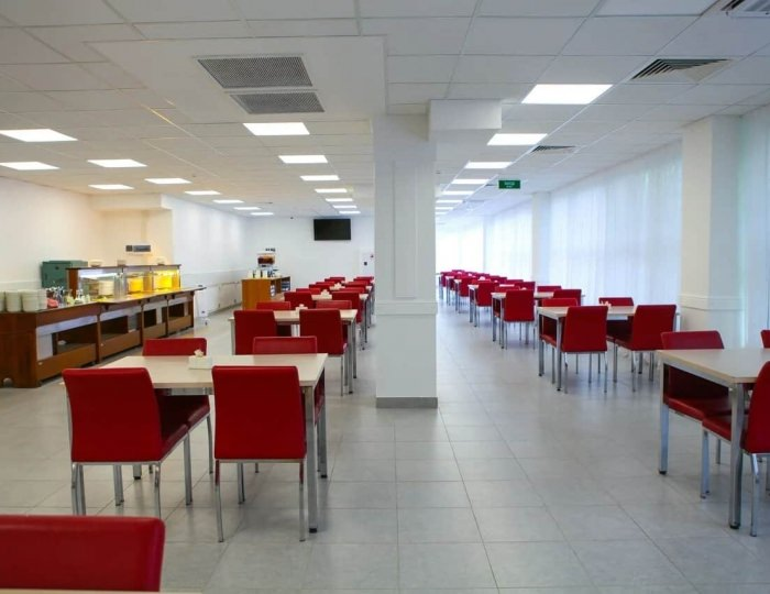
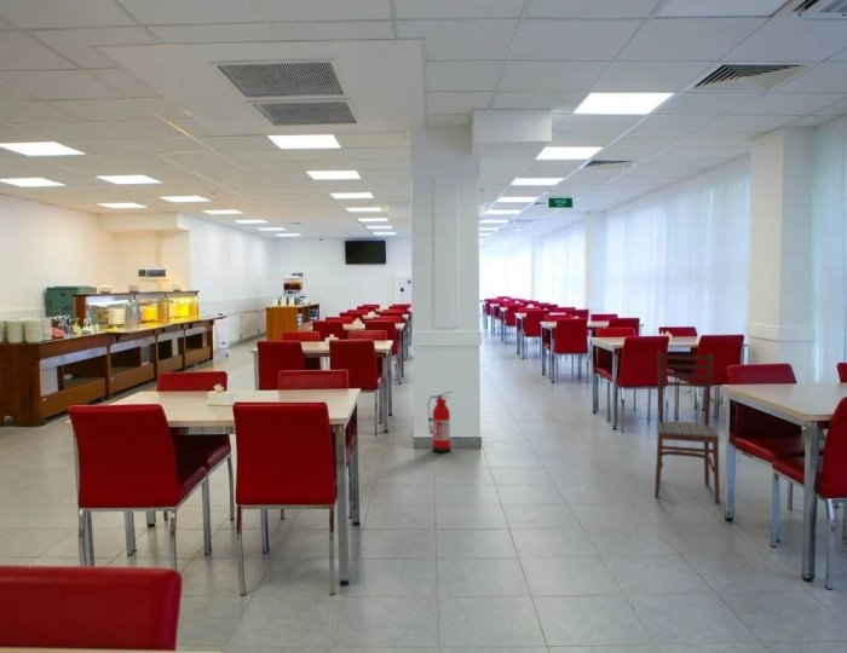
+ dining chair (685, 423)
+ fire extinguisher (439, 420)
